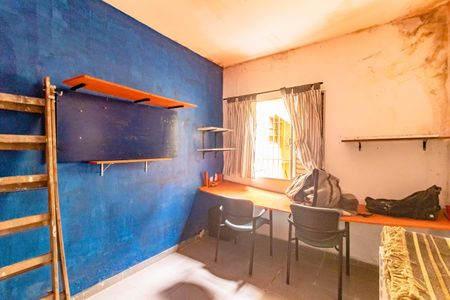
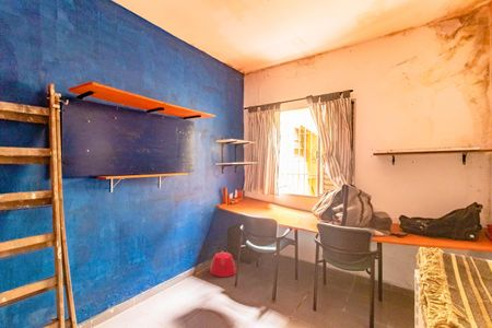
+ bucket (222, 262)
